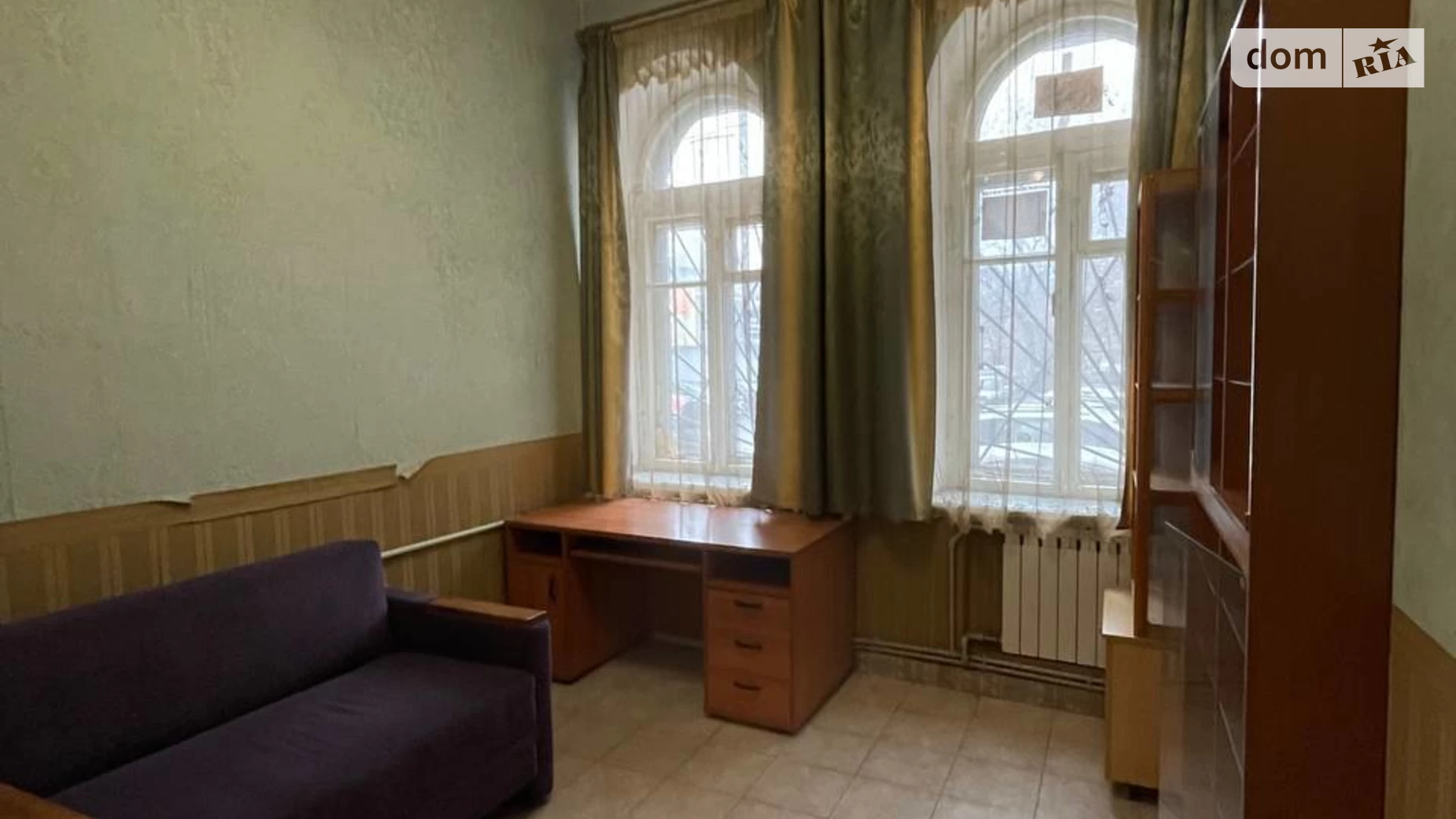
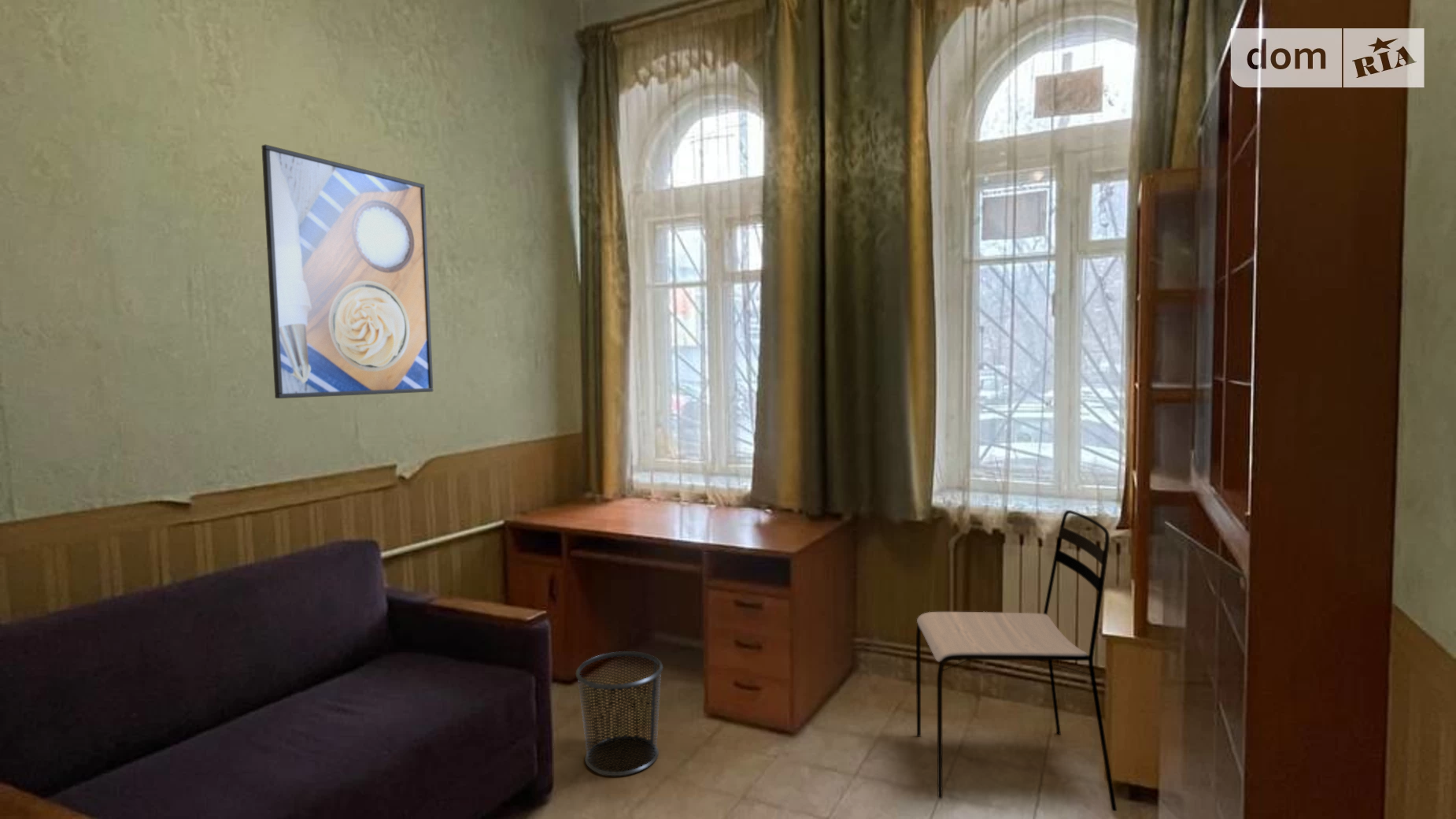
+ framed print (357, 281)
+ dining chair (1007, 643)
+ waste bin (620, 712)
